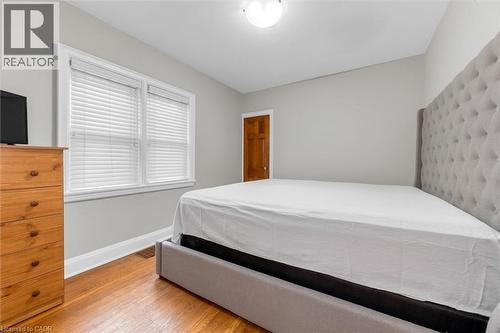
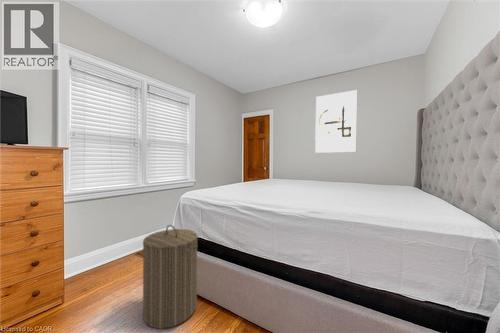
+ wall art (335, 123)
+ laundry hamper (171, 267)
